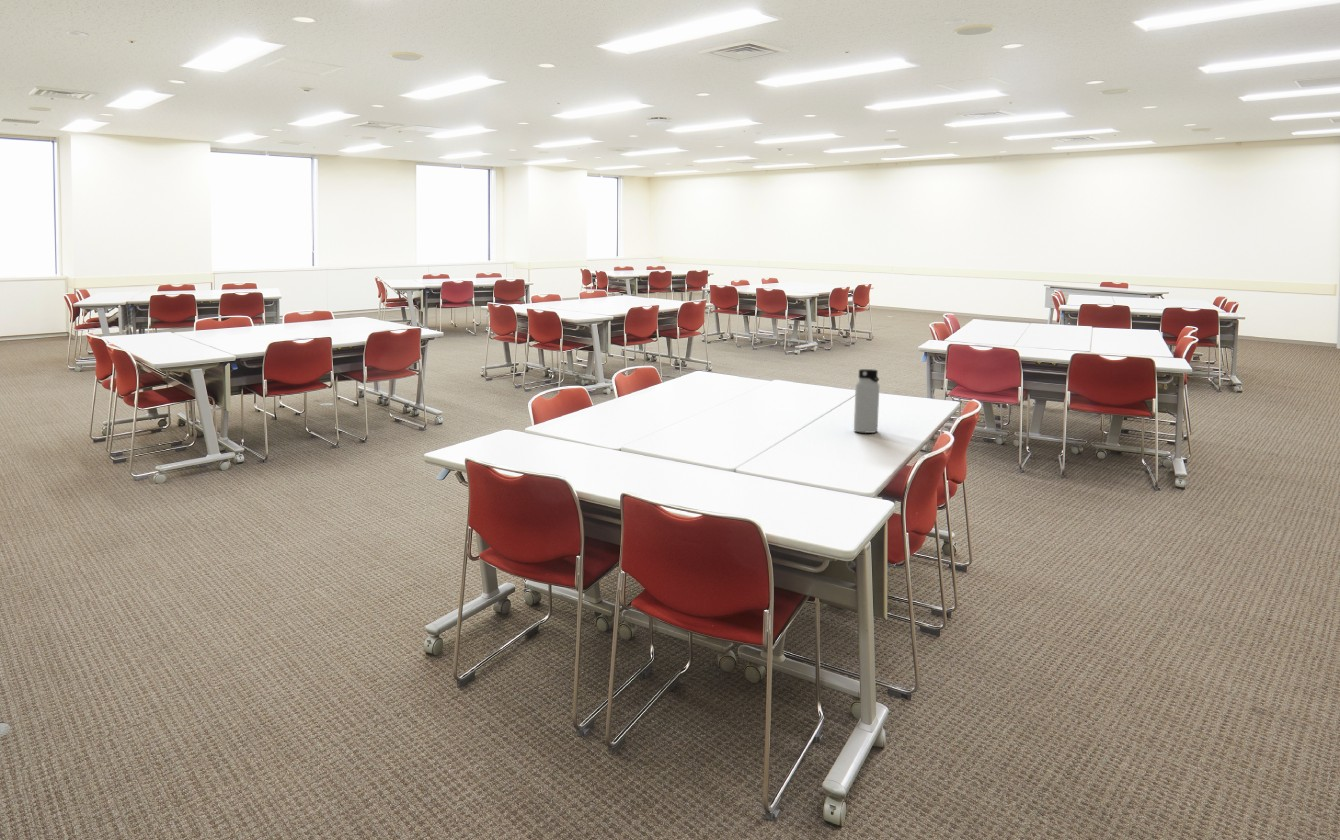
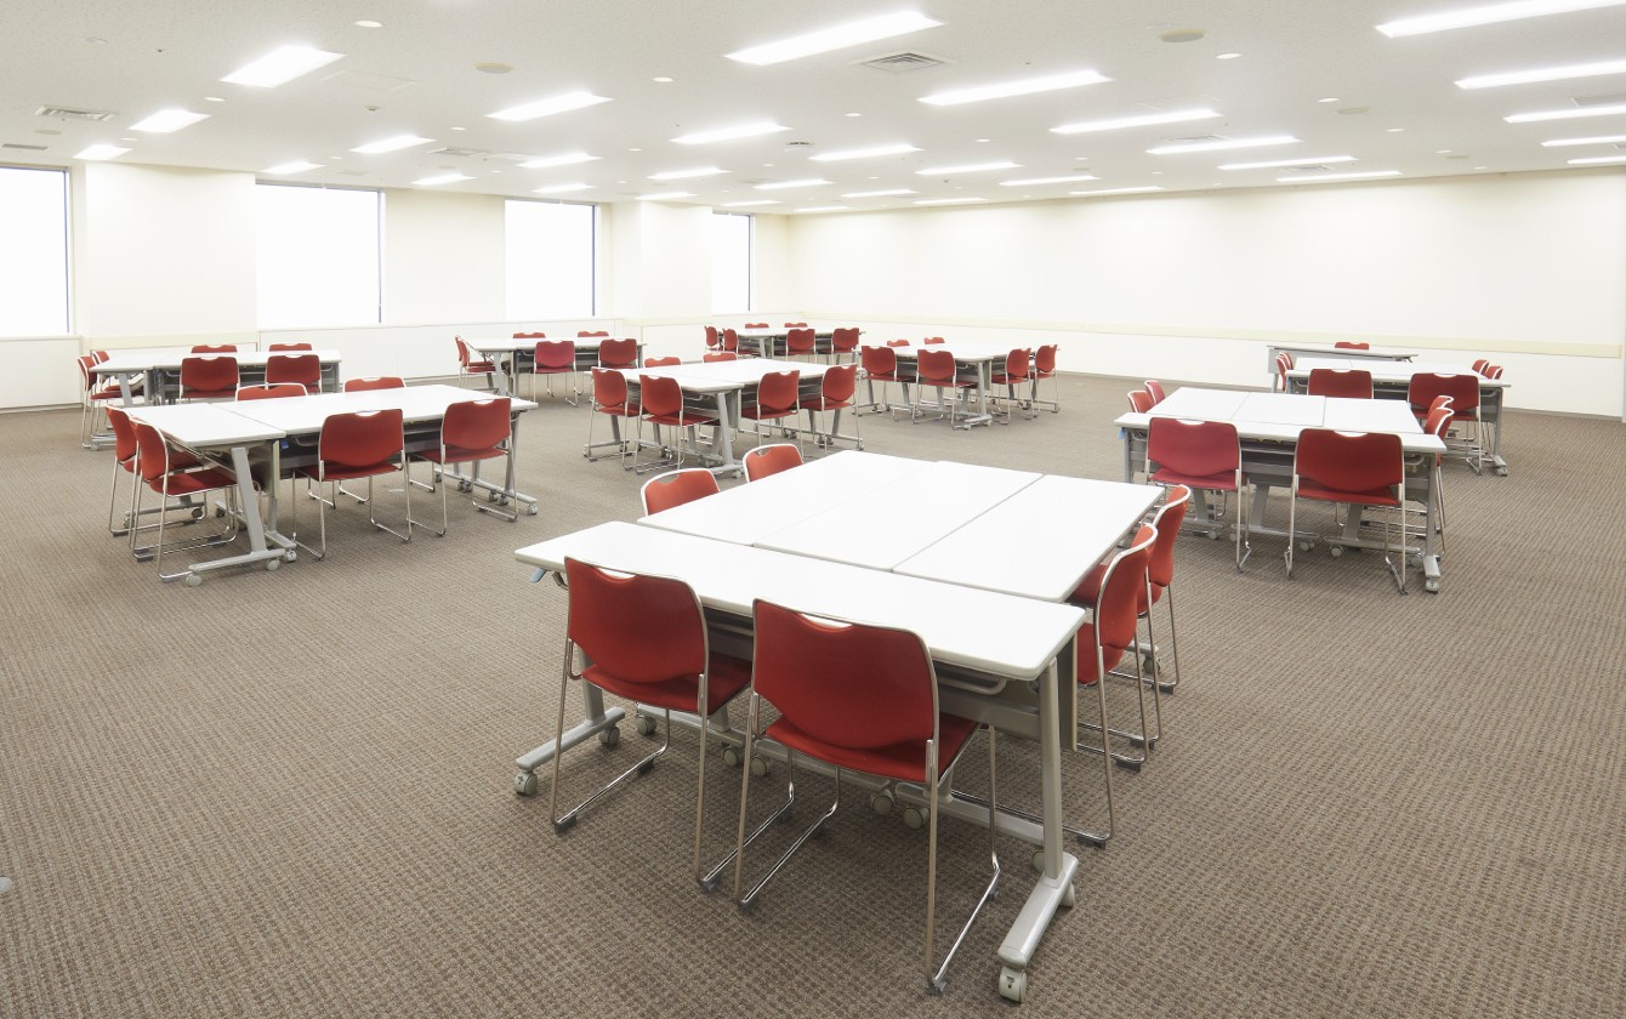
- water bottle (866, 400)
